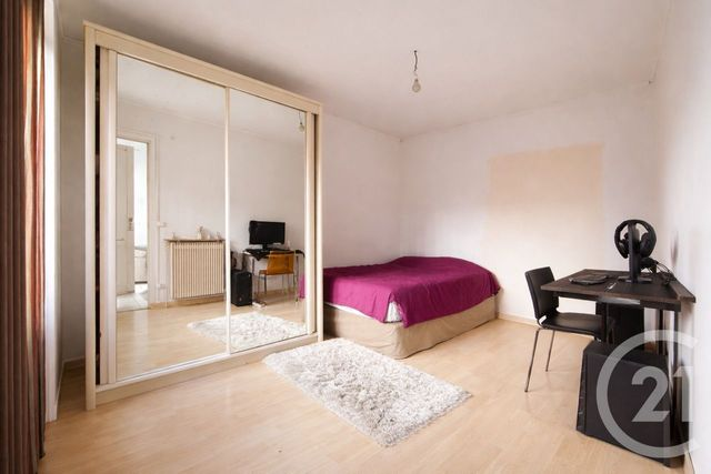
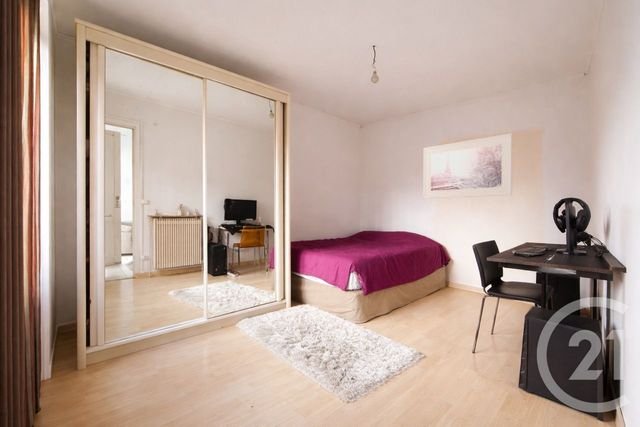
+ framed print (463, 169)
